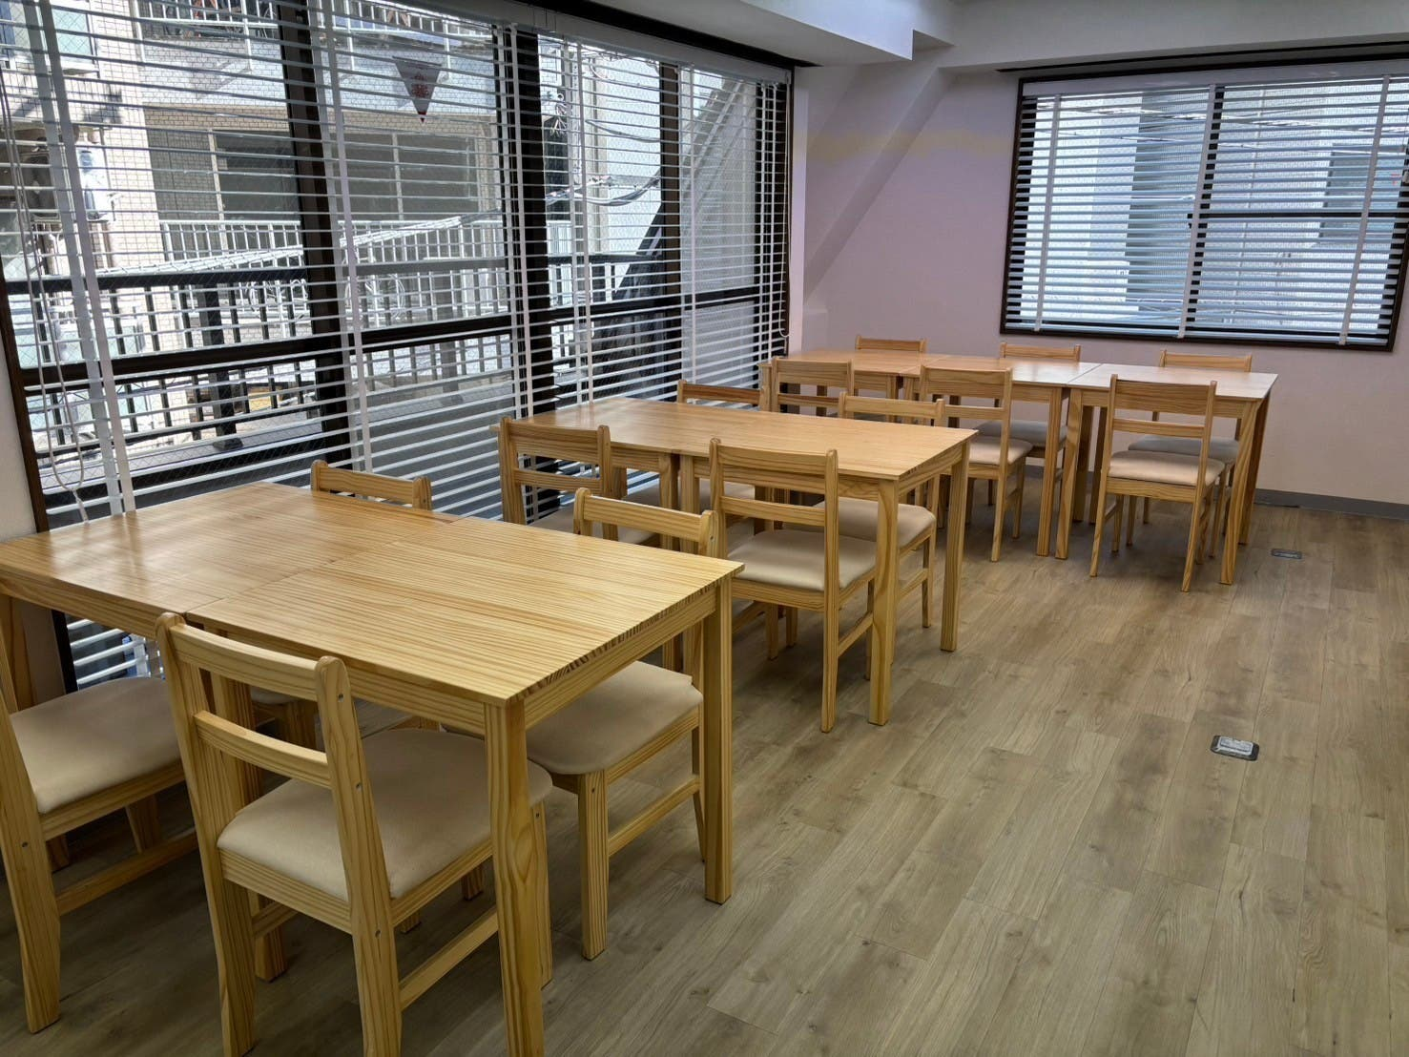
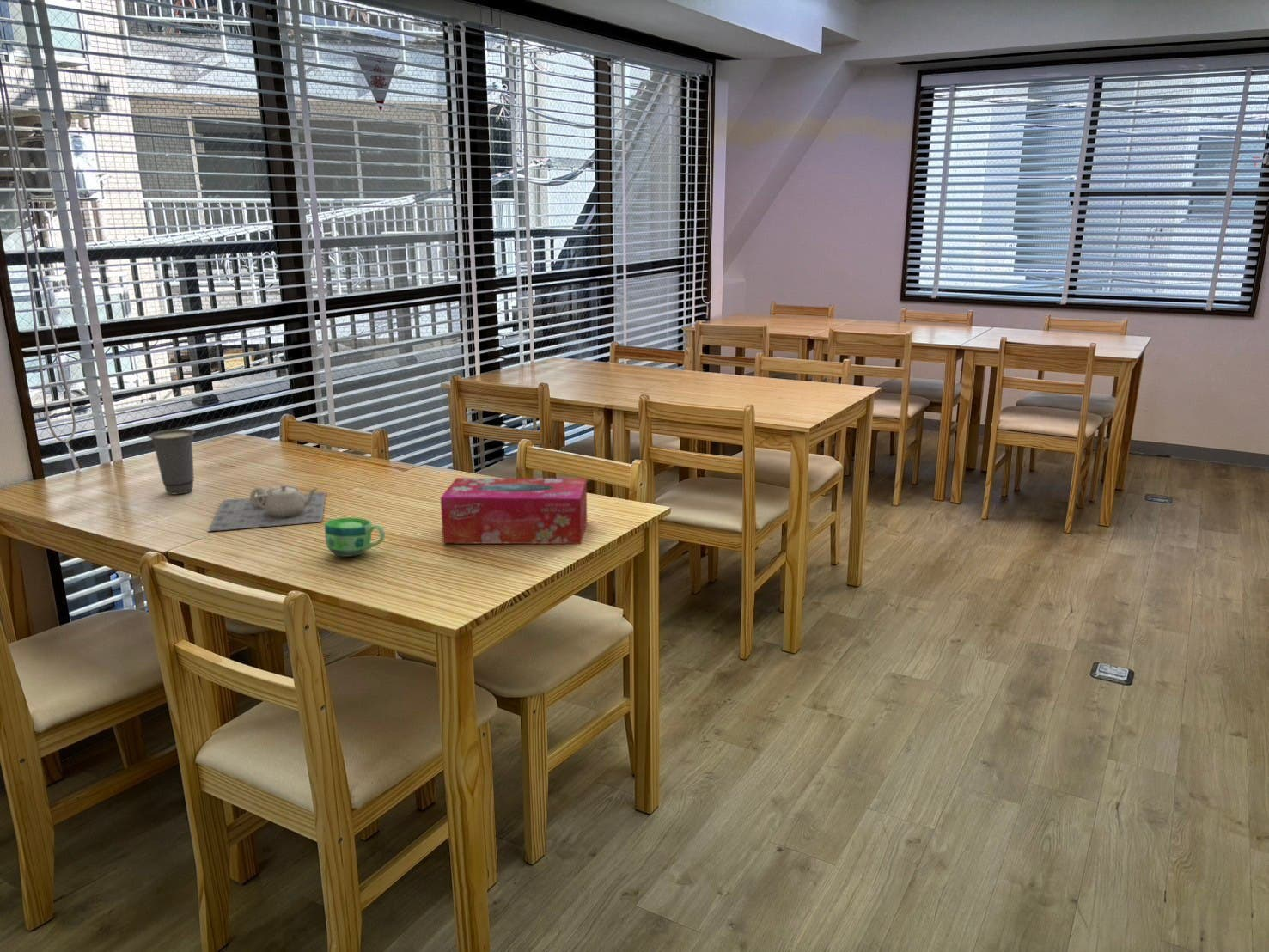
+ tissue box (516, 510)
+ cup (356, 536)
+ cup (175, 462)
+ teapot (269, 496)
